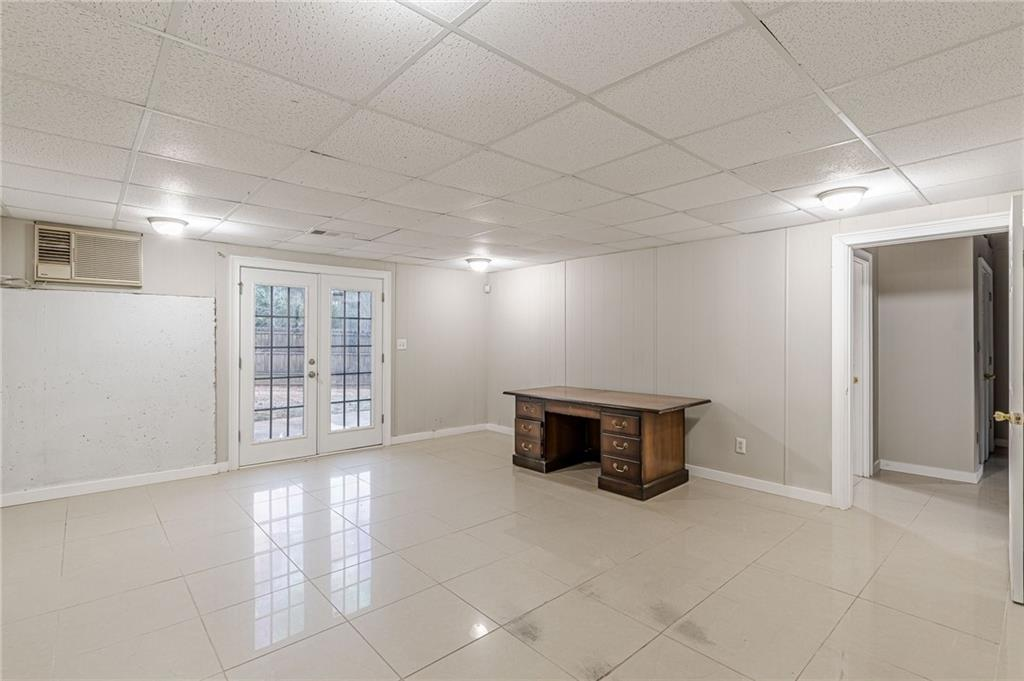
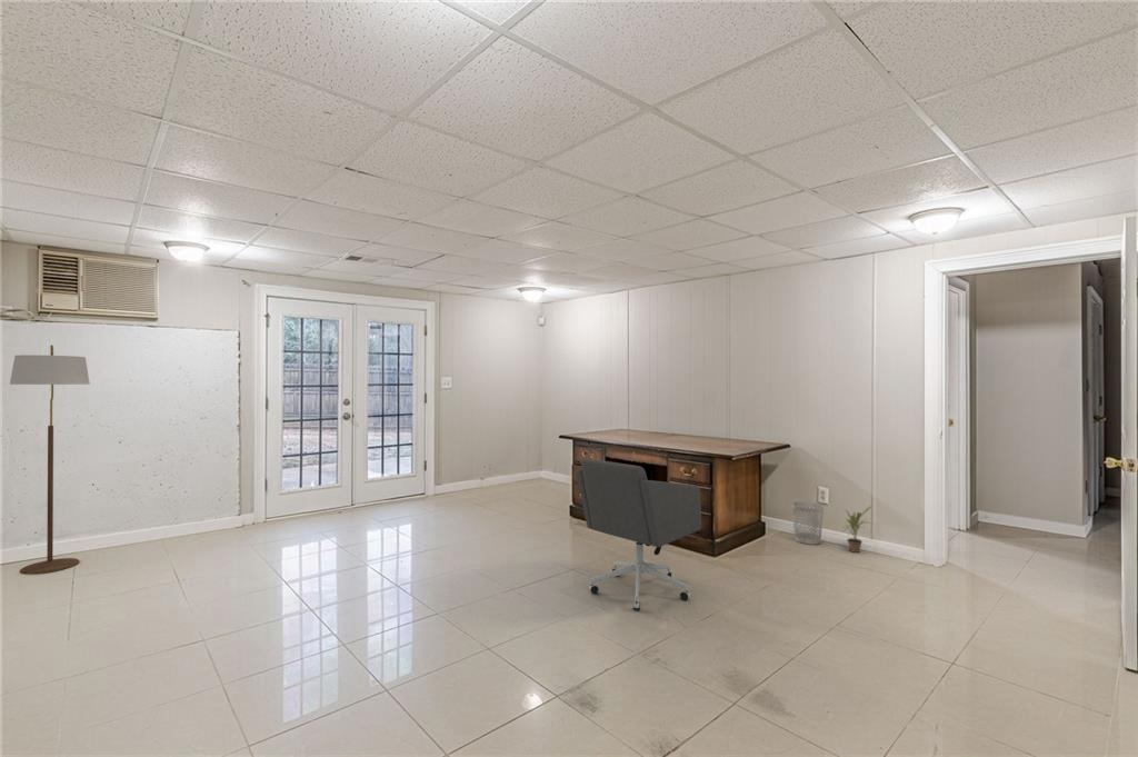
+ office chair (638, 524)
+ potted plant (856, 529)
+ floor lamp (50, 455)
+ wastebasket (808, 522)
